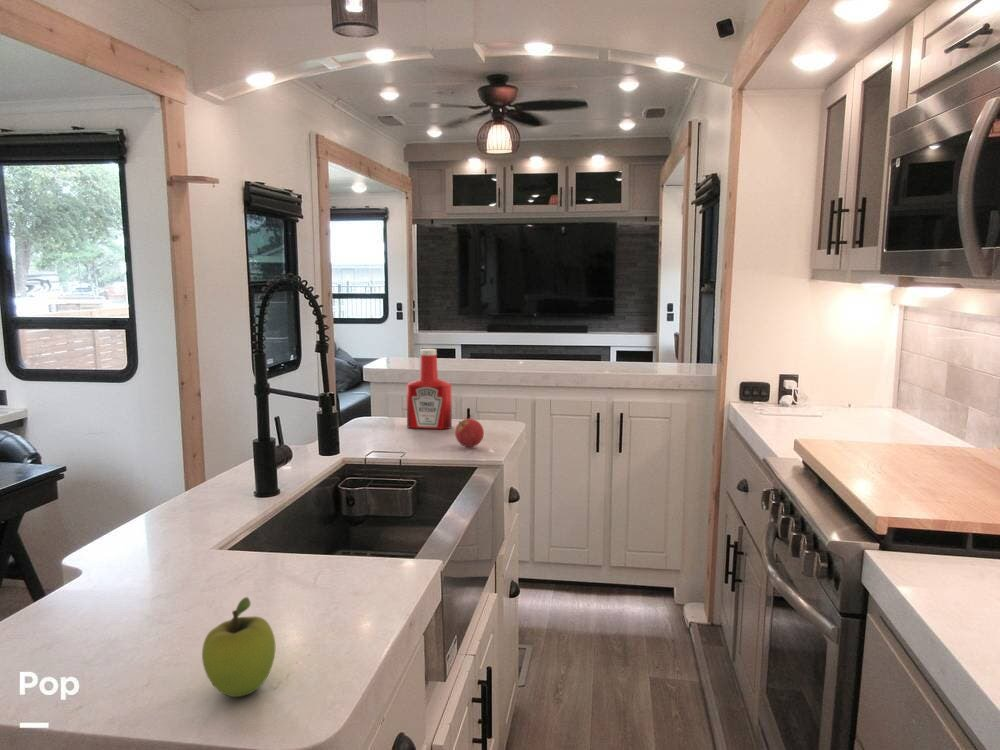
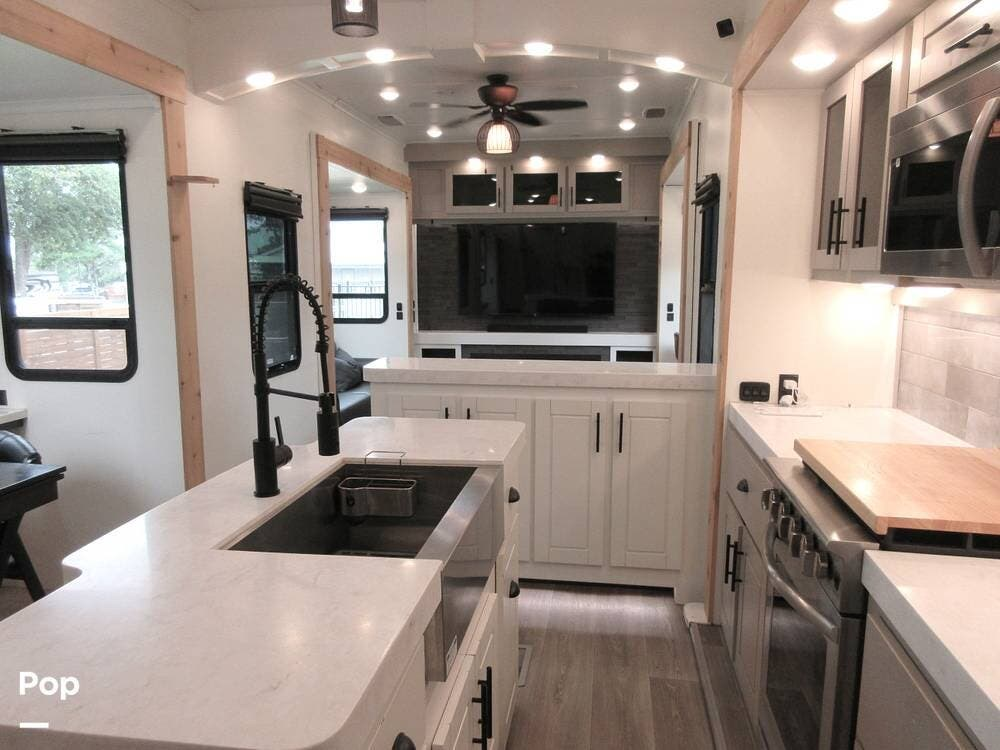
- soap bottle (429, 388)
- fruit (241, 645)
- fruit (469, 433)
